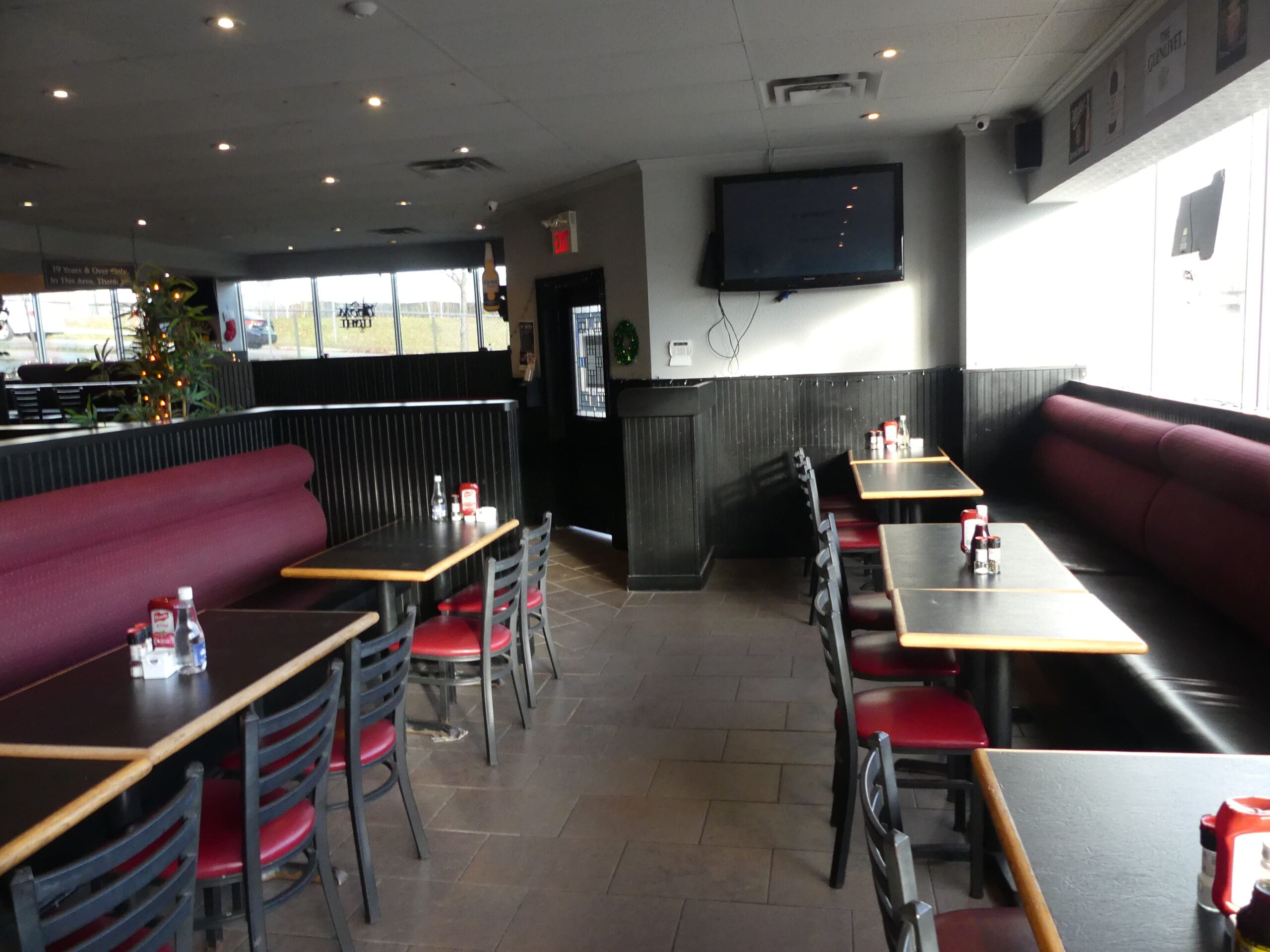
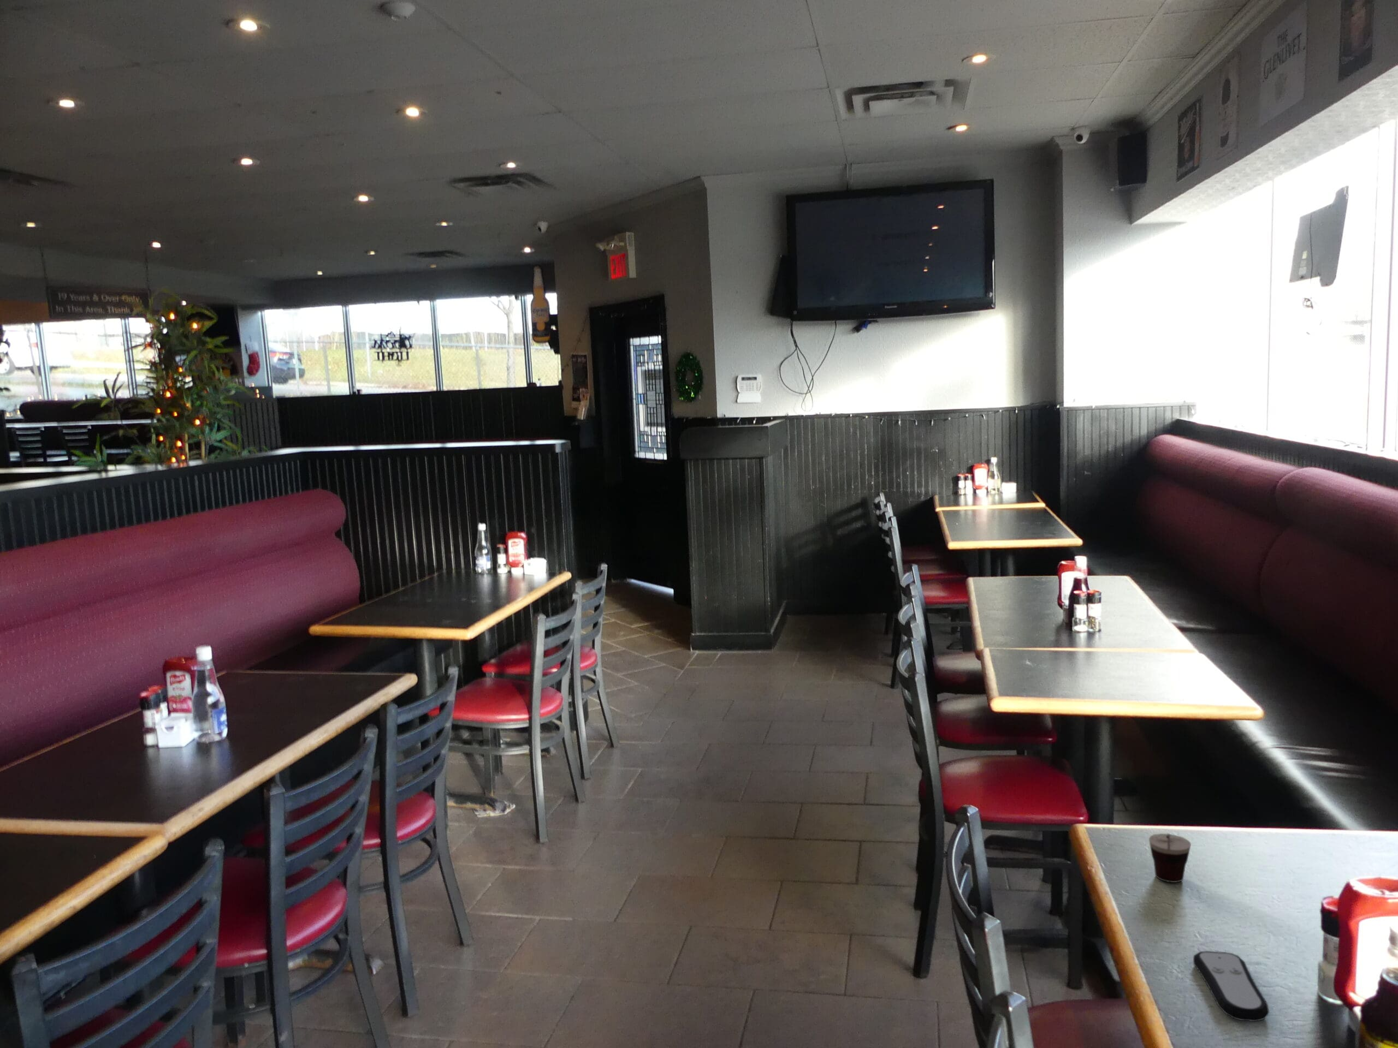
+ cup (1169, 853)
+ remote control (1231, 983)
